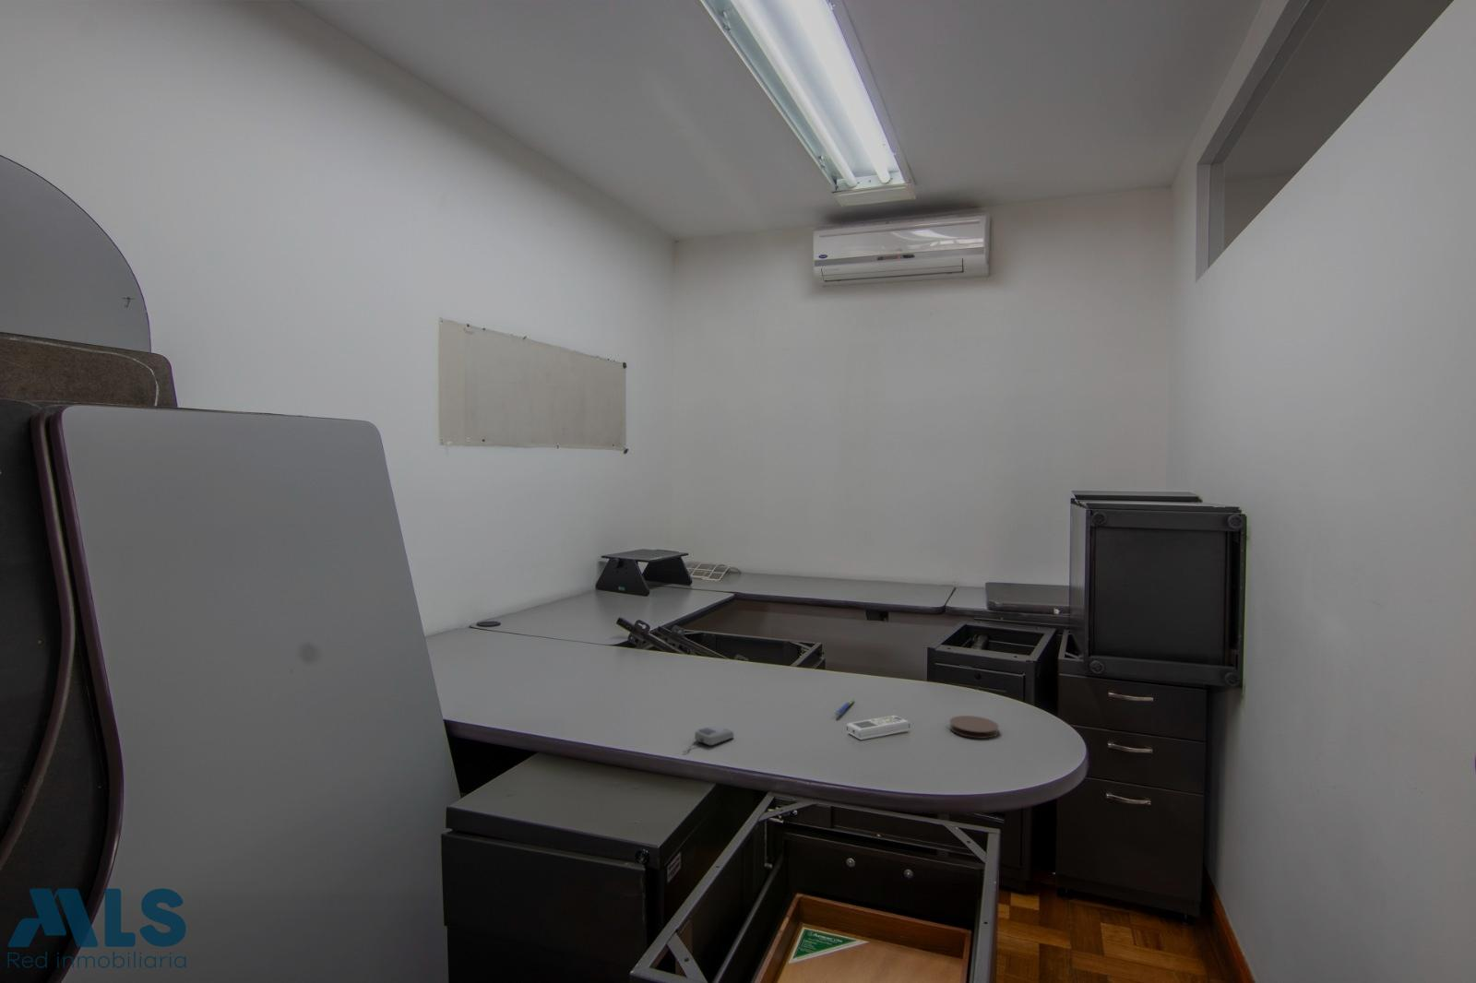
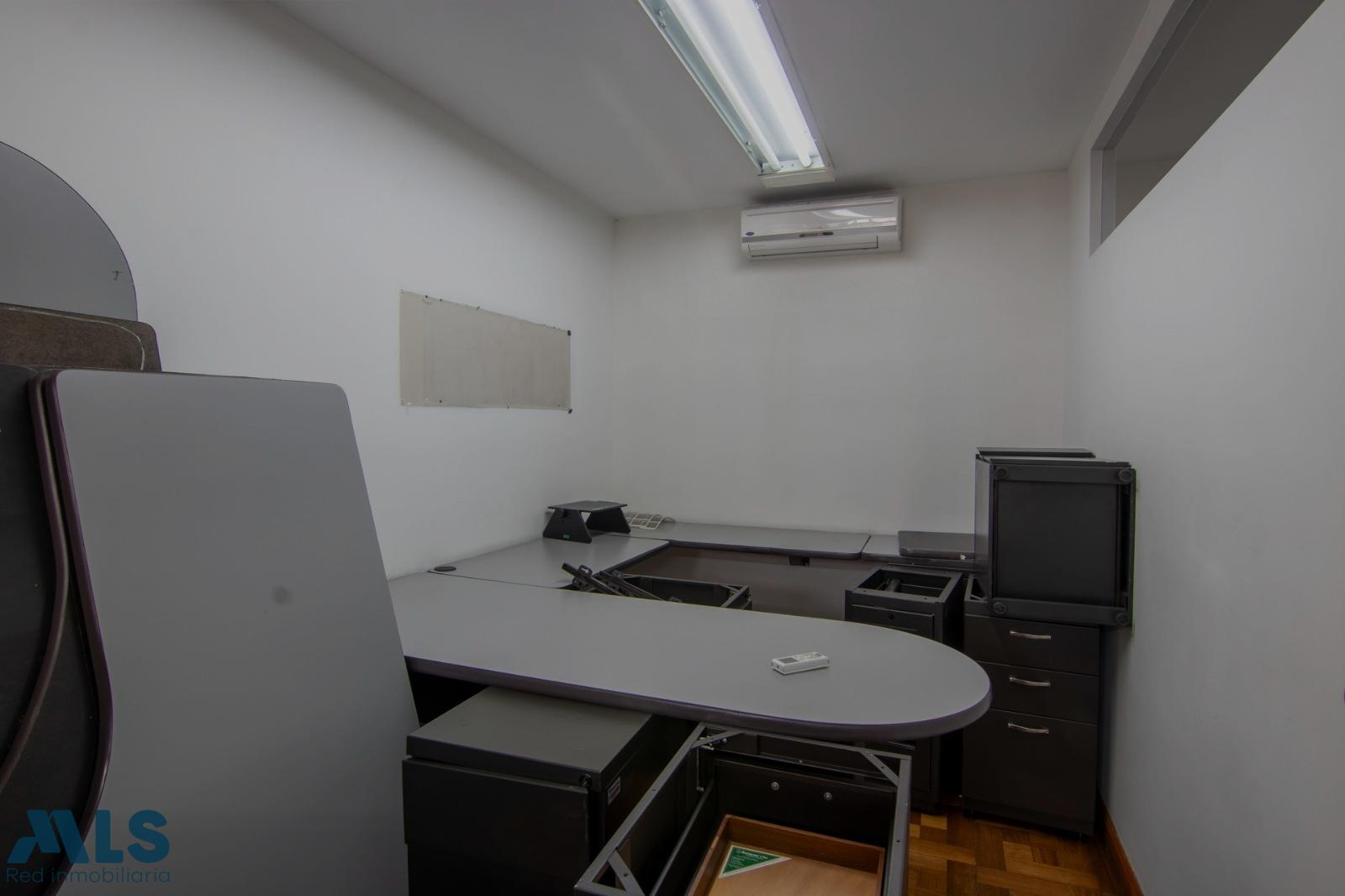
- coaster (973, 726)
- computer mouse (703, 737)
- pen (845, 705)
